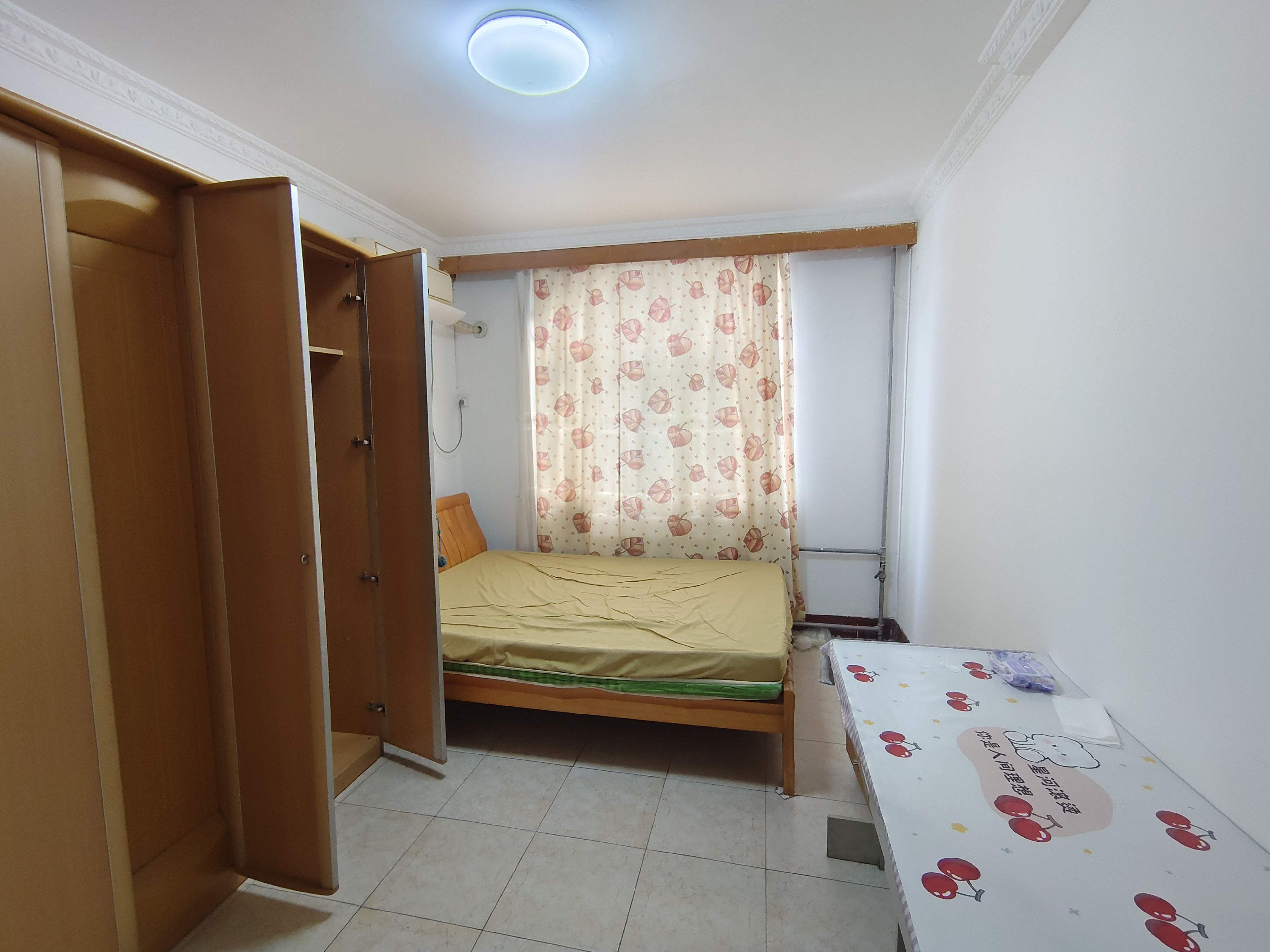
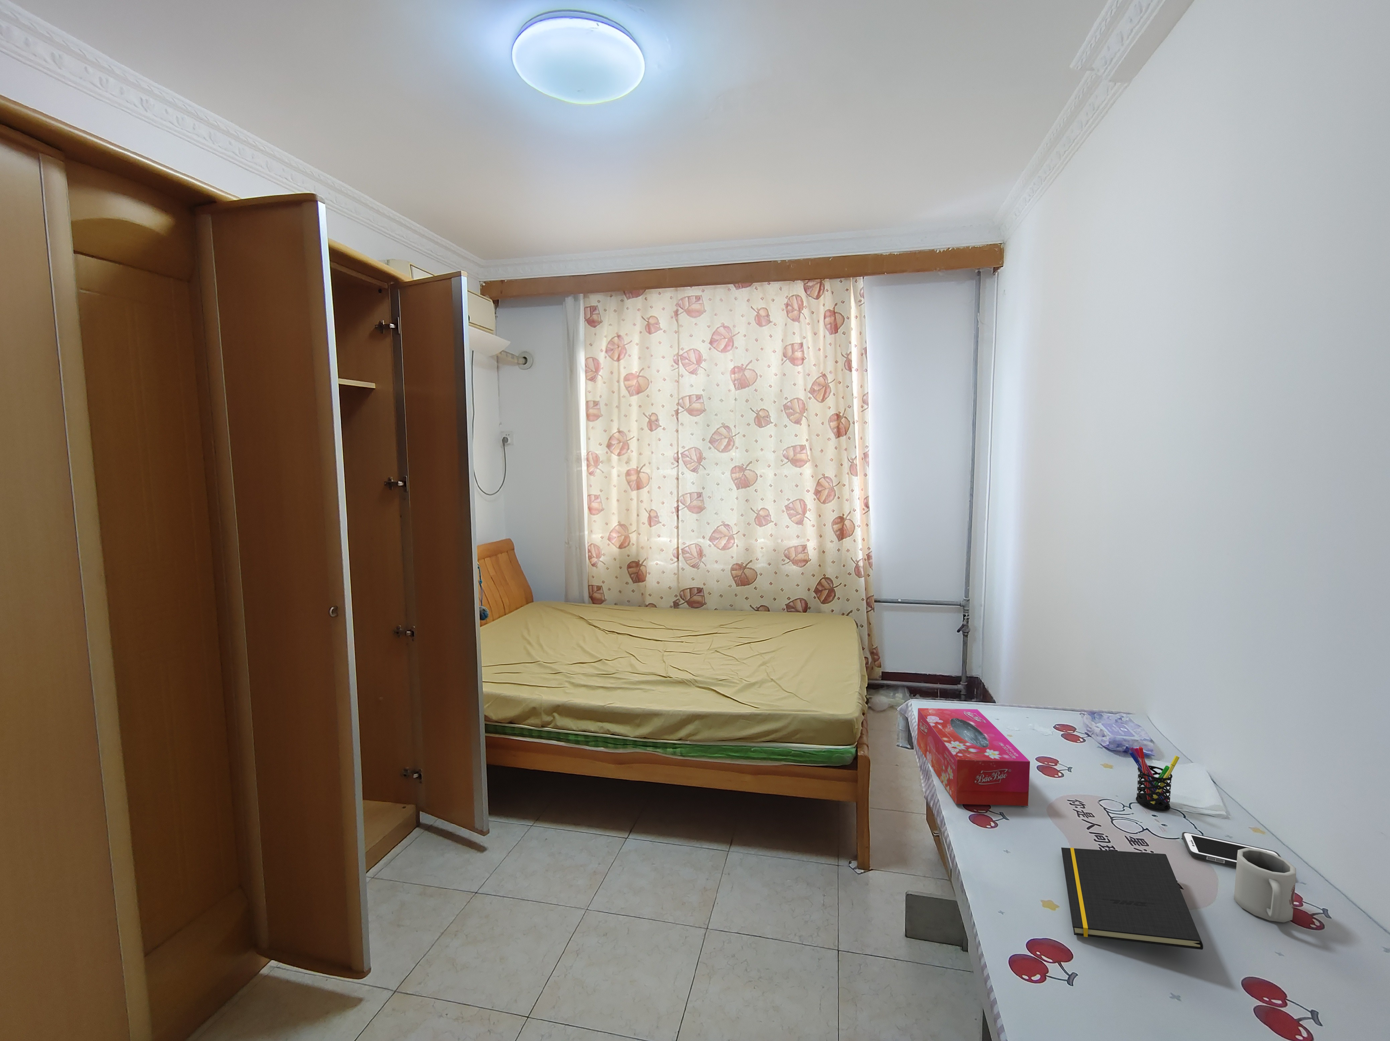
+ notepad (1123, 892)
+ cup (1266, 888)
+ pen holder (1155, 777)
+ cell phone (1233, 854)
+ tissue box (968, 752)
